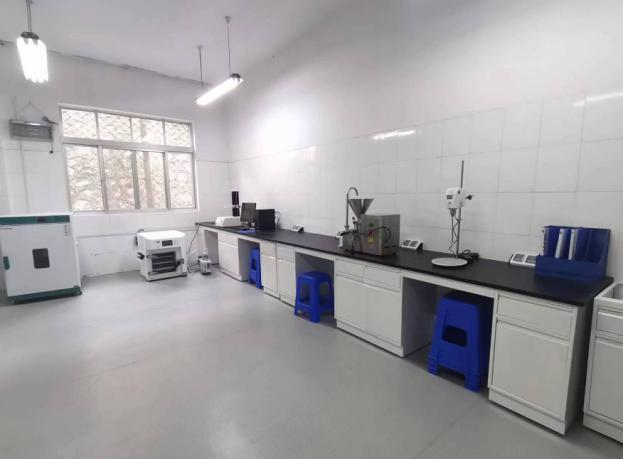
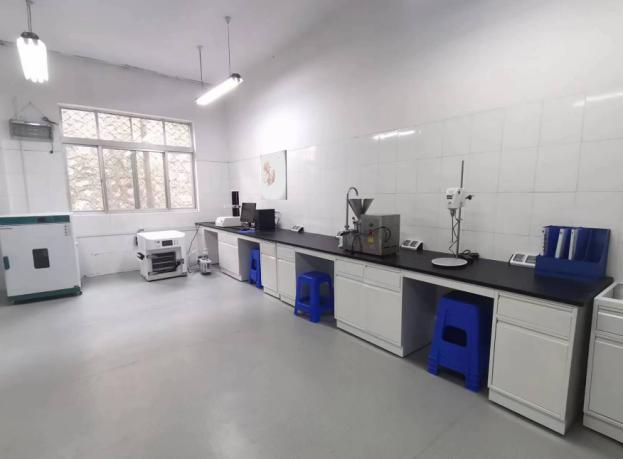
+ wall art (273, 176)
